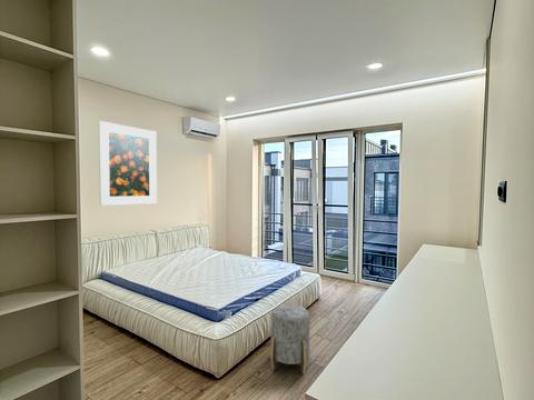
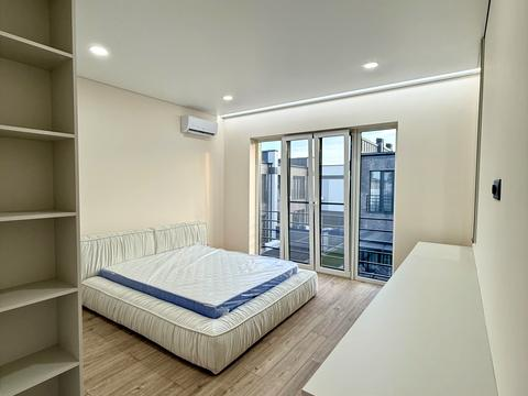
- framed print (130, 166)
- stool (289, 334)
